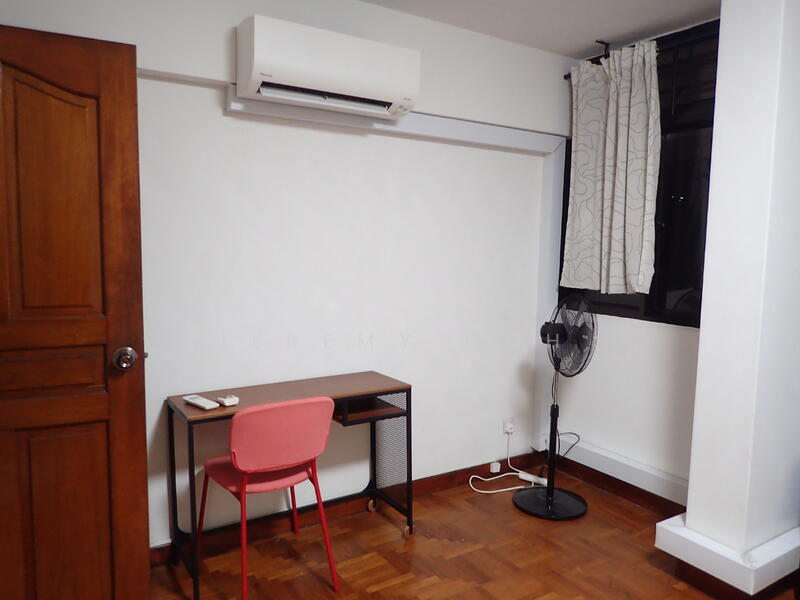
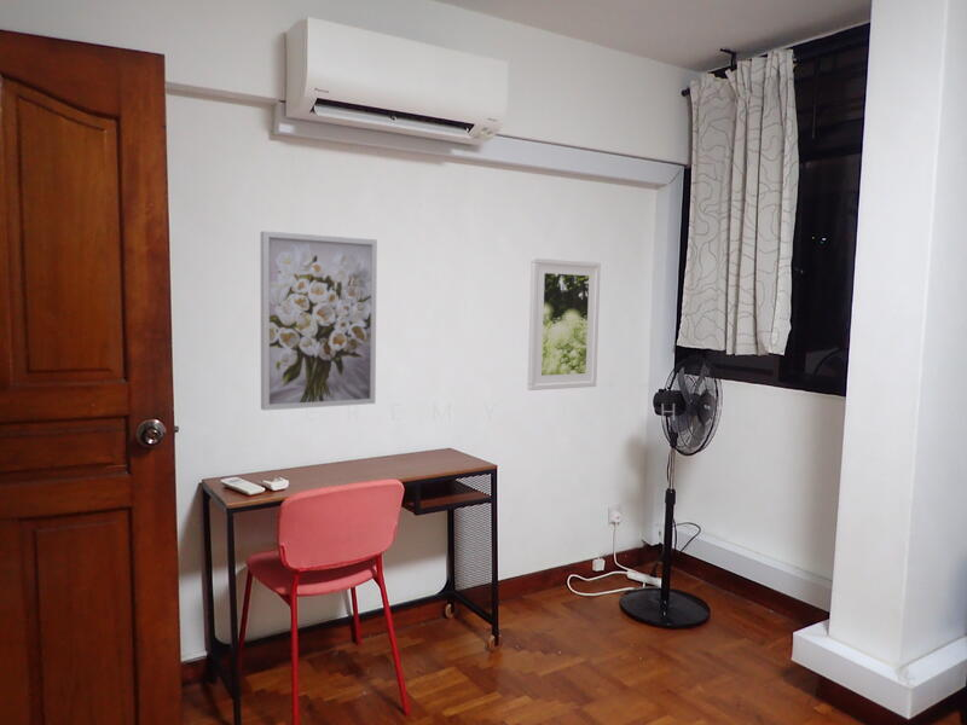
+ wall art (320, 321)
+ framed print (564, 324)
